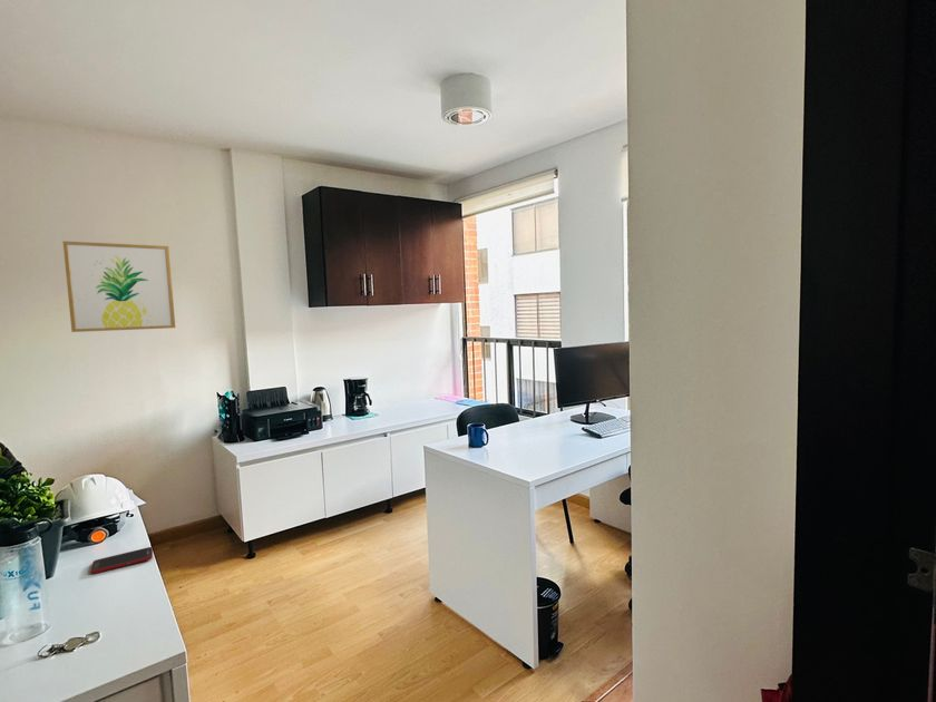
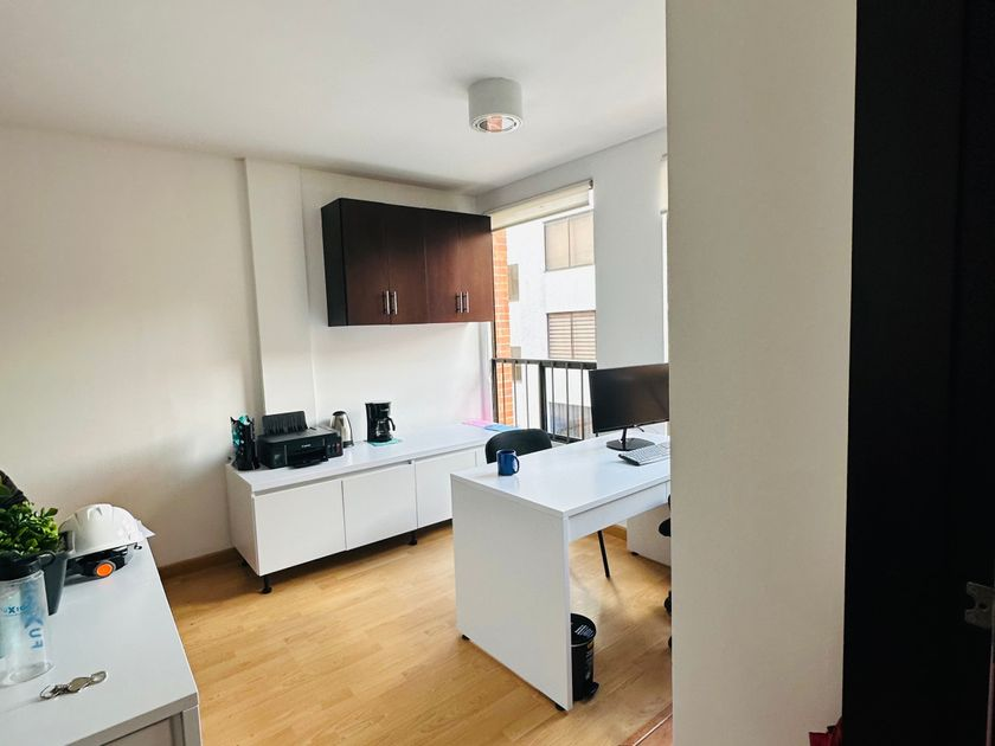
- cell phone (123, 559)
- wall art (121, 286)
